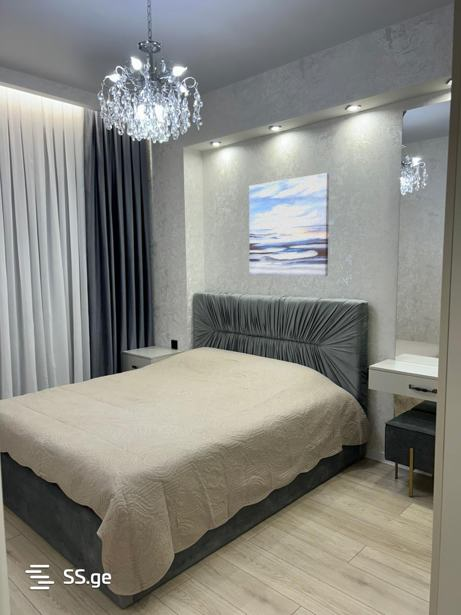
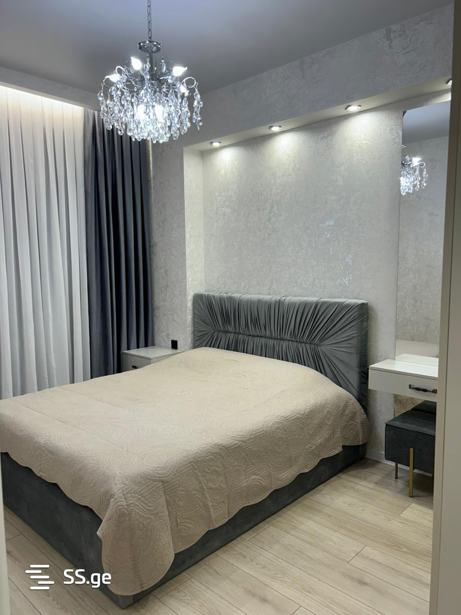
- wall art (286, 228)
